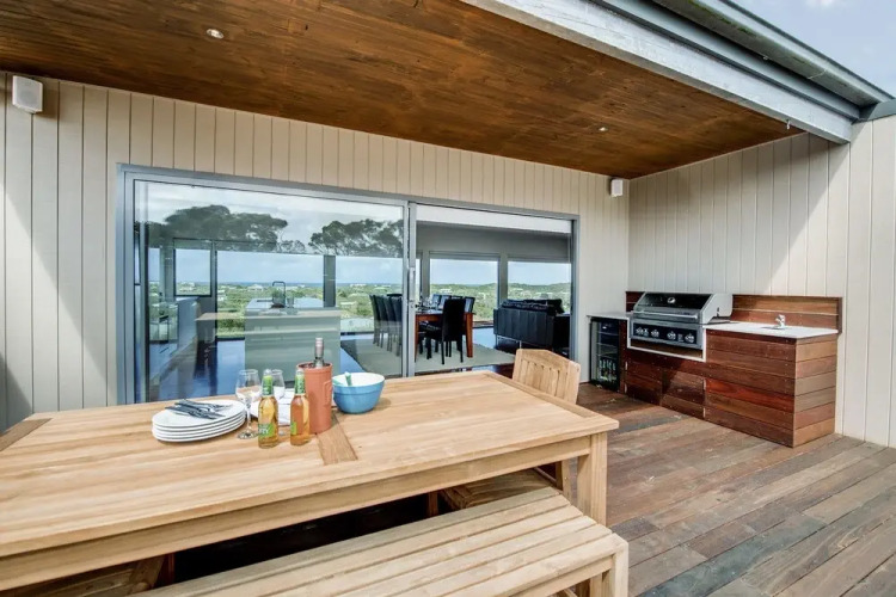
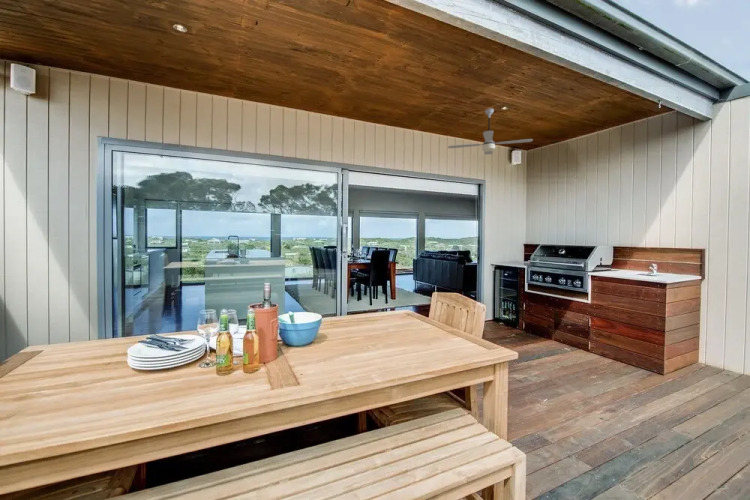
+ ceiling fan (489, 130)
